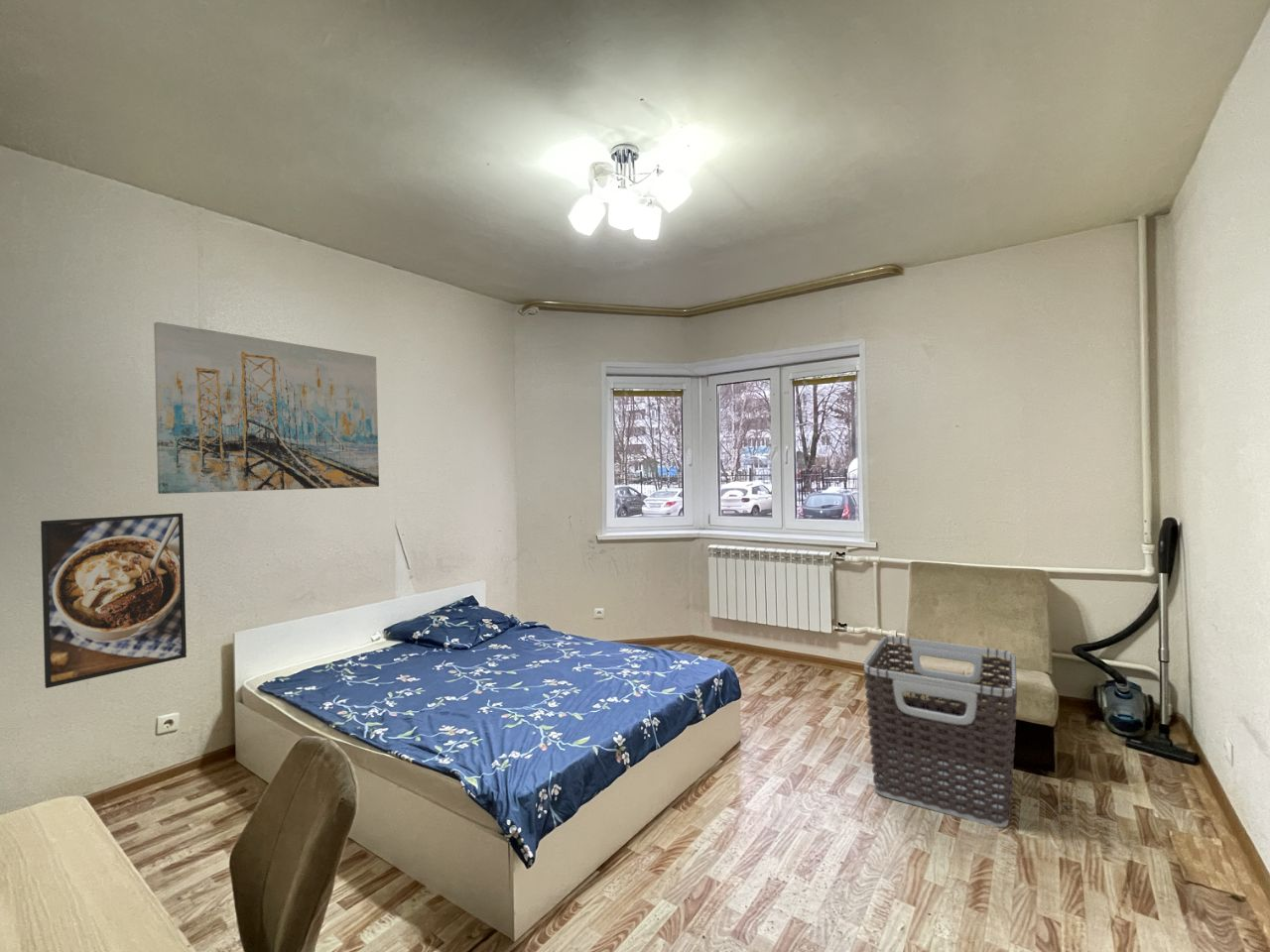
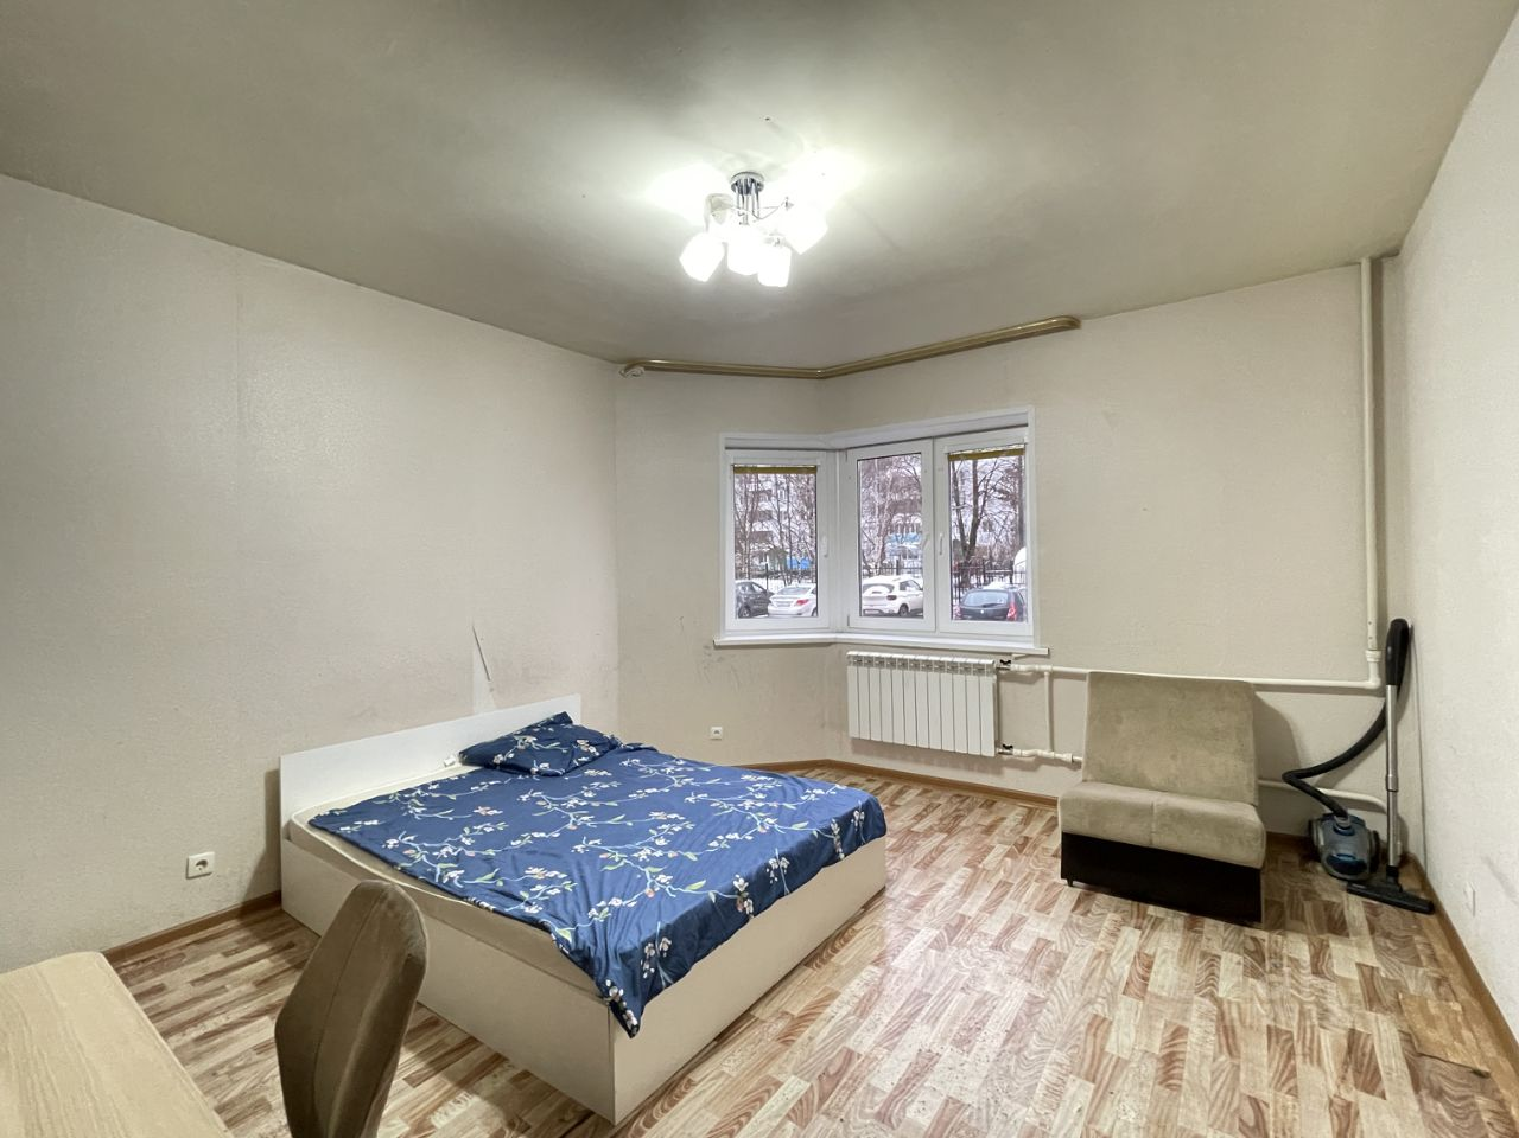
- clothes hamper (941, 721)
- wall art (282, 416)
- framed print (118, 594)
